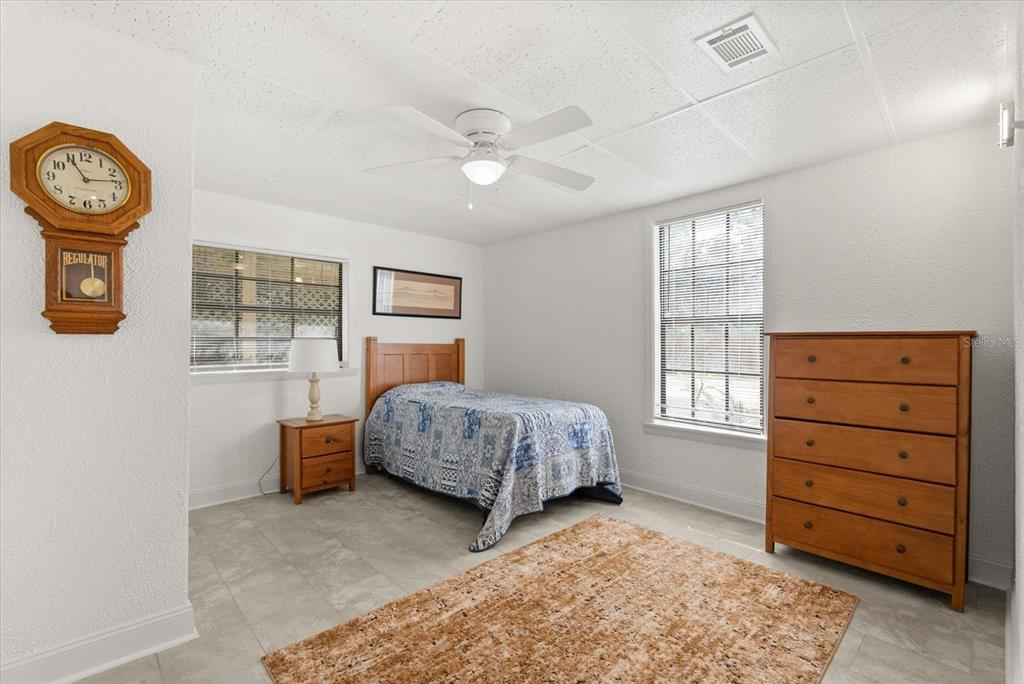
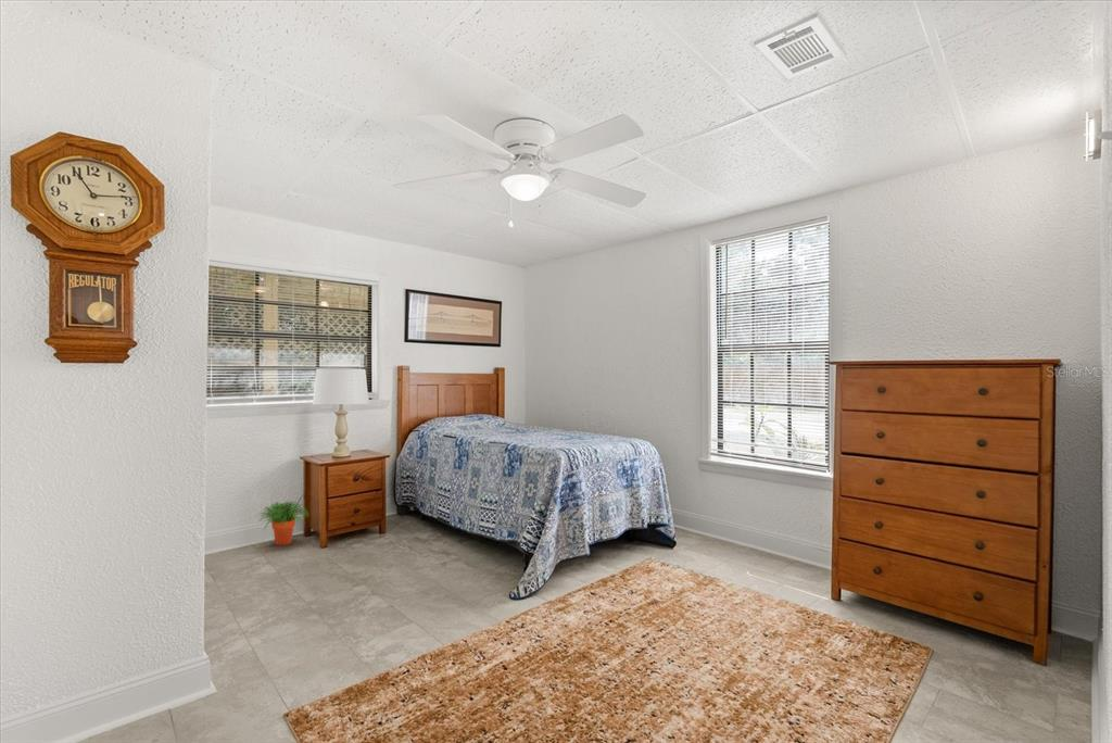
+ potted plant (283, 521)
